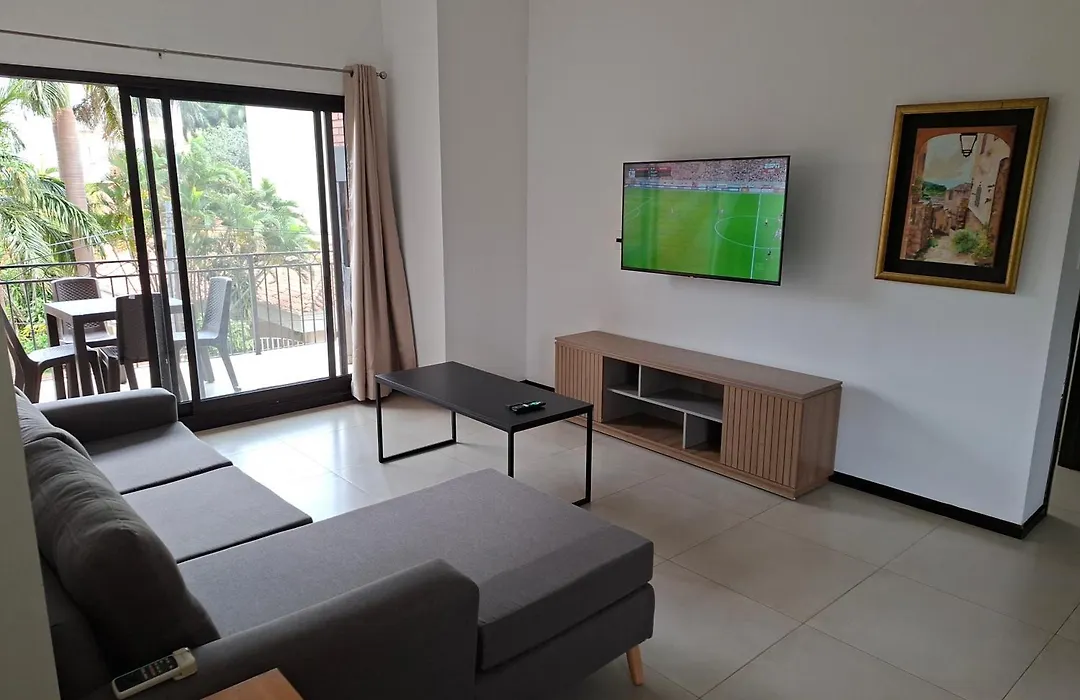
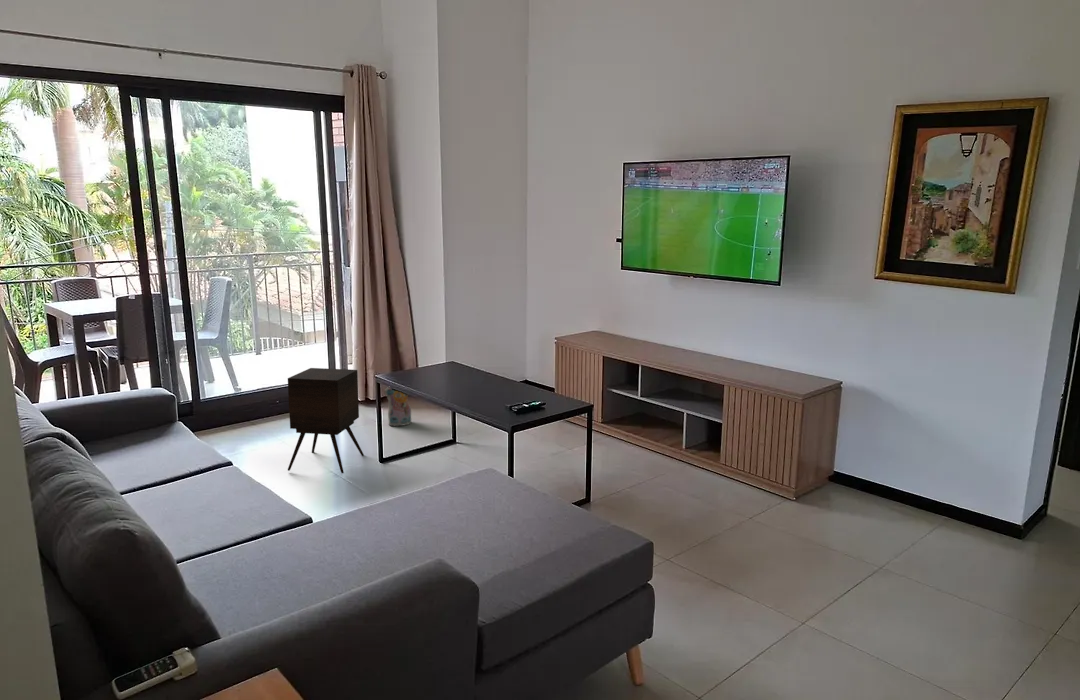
+ plush toy (399, 402)
+ side table (324, 419)
